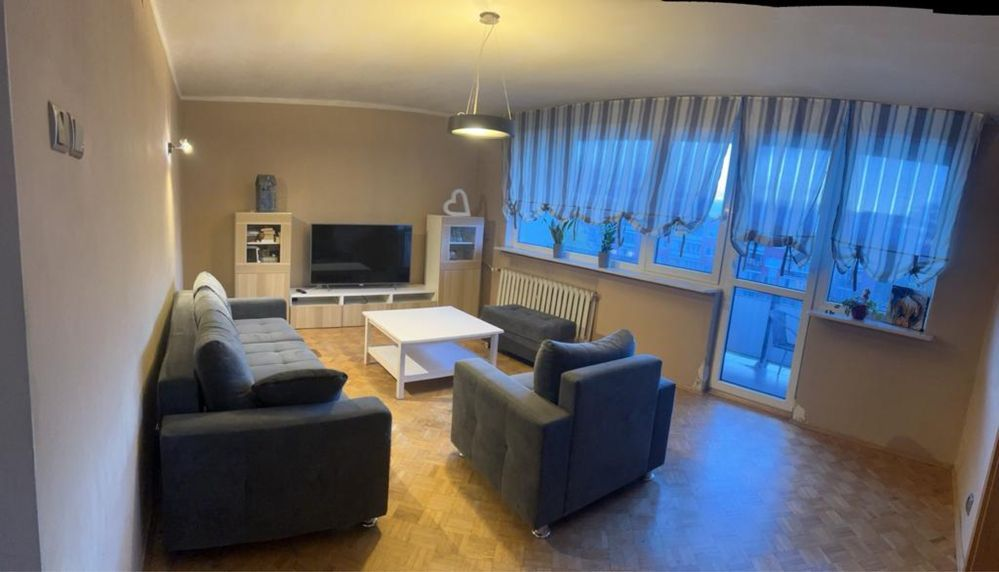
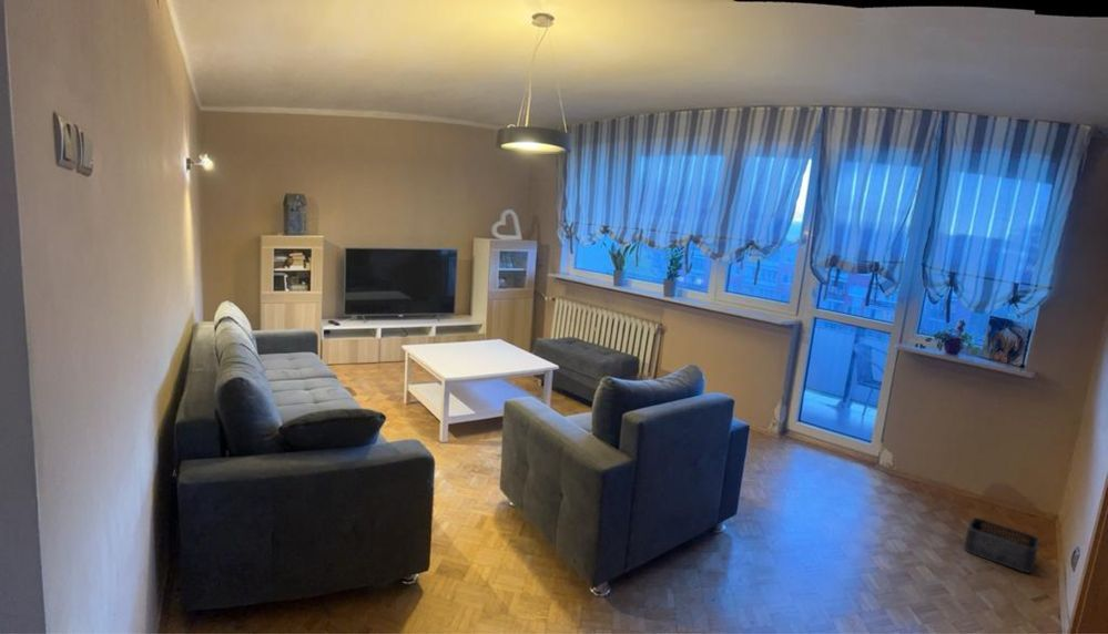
+ storage bin (1000, 544)
